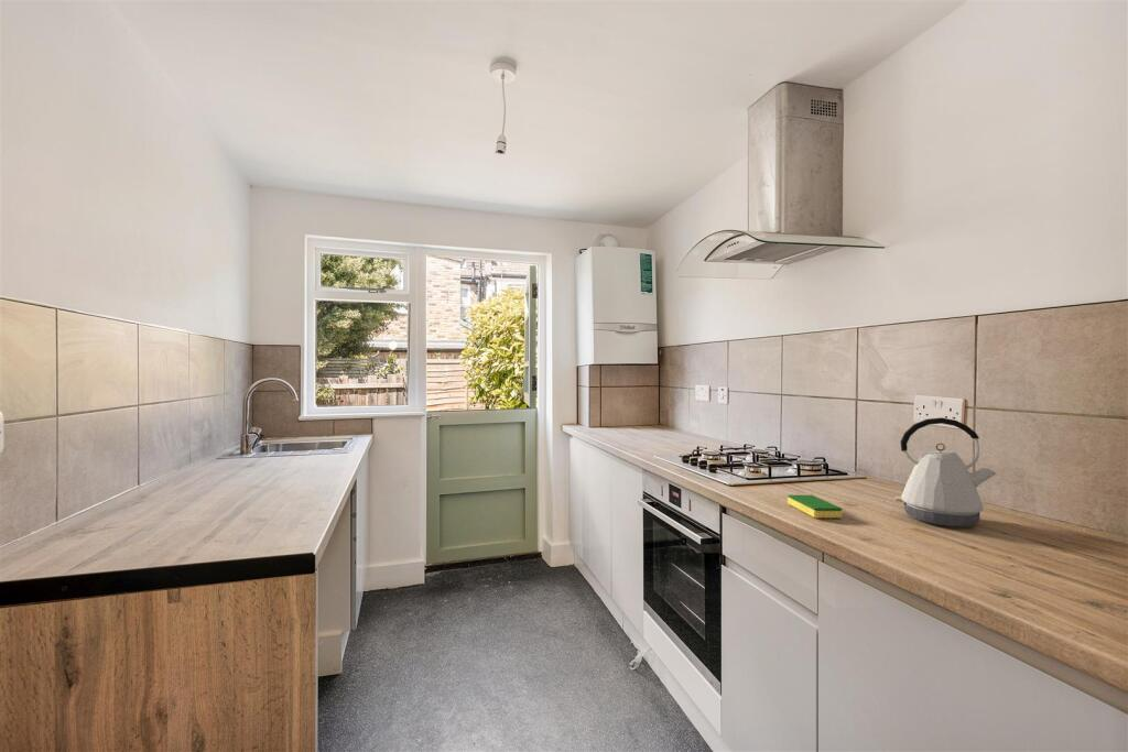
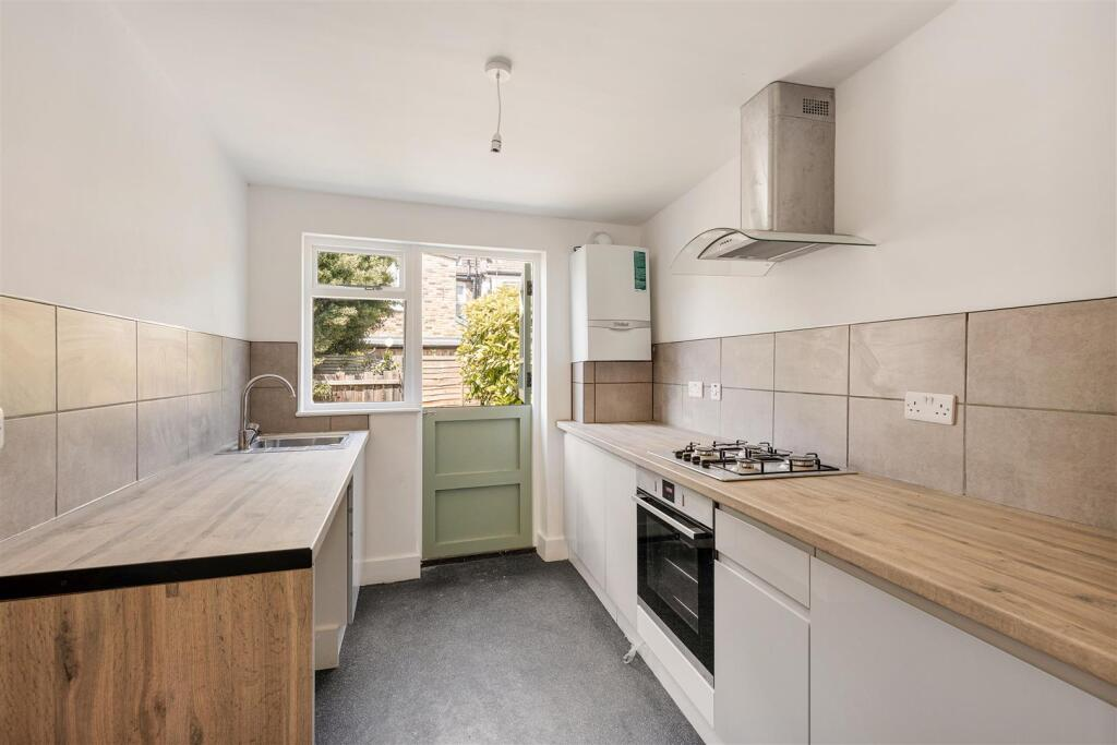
- dish sponge (813, 505)
- kettle (943, 469)
